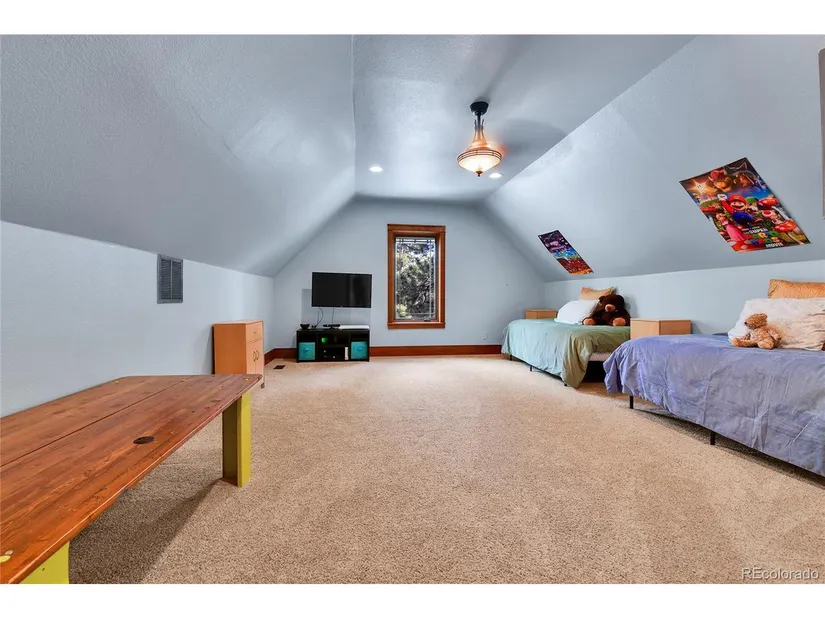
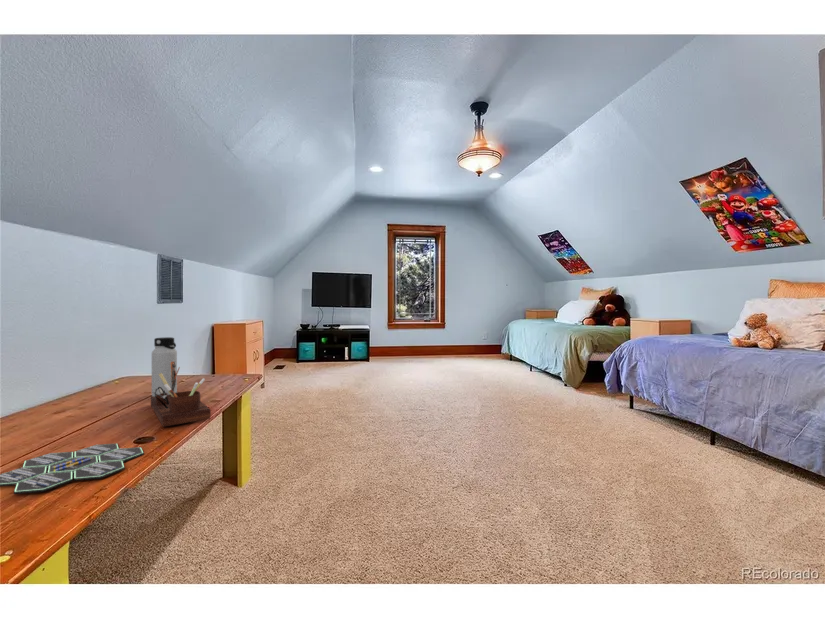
+ desk organizer (178, 392)
+ board game (73, 464)
+ water bottle (164, 366)
